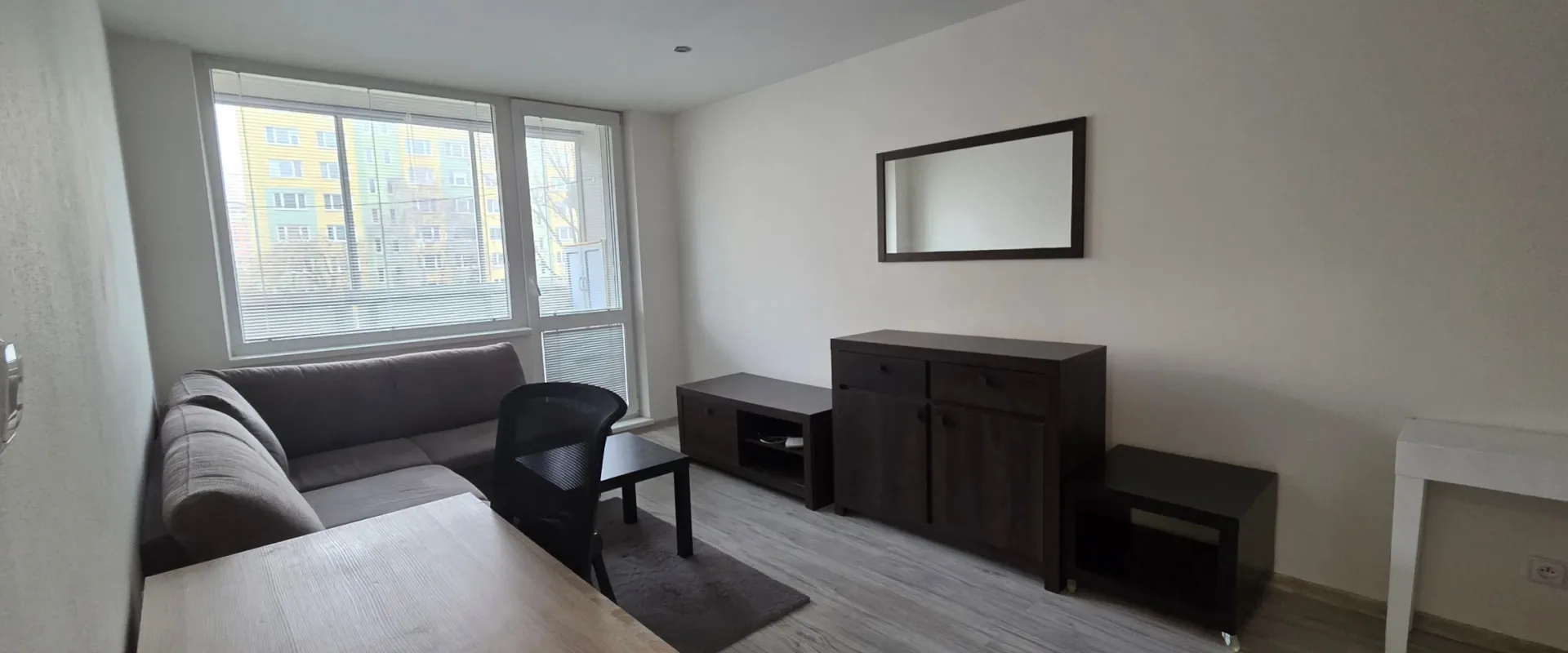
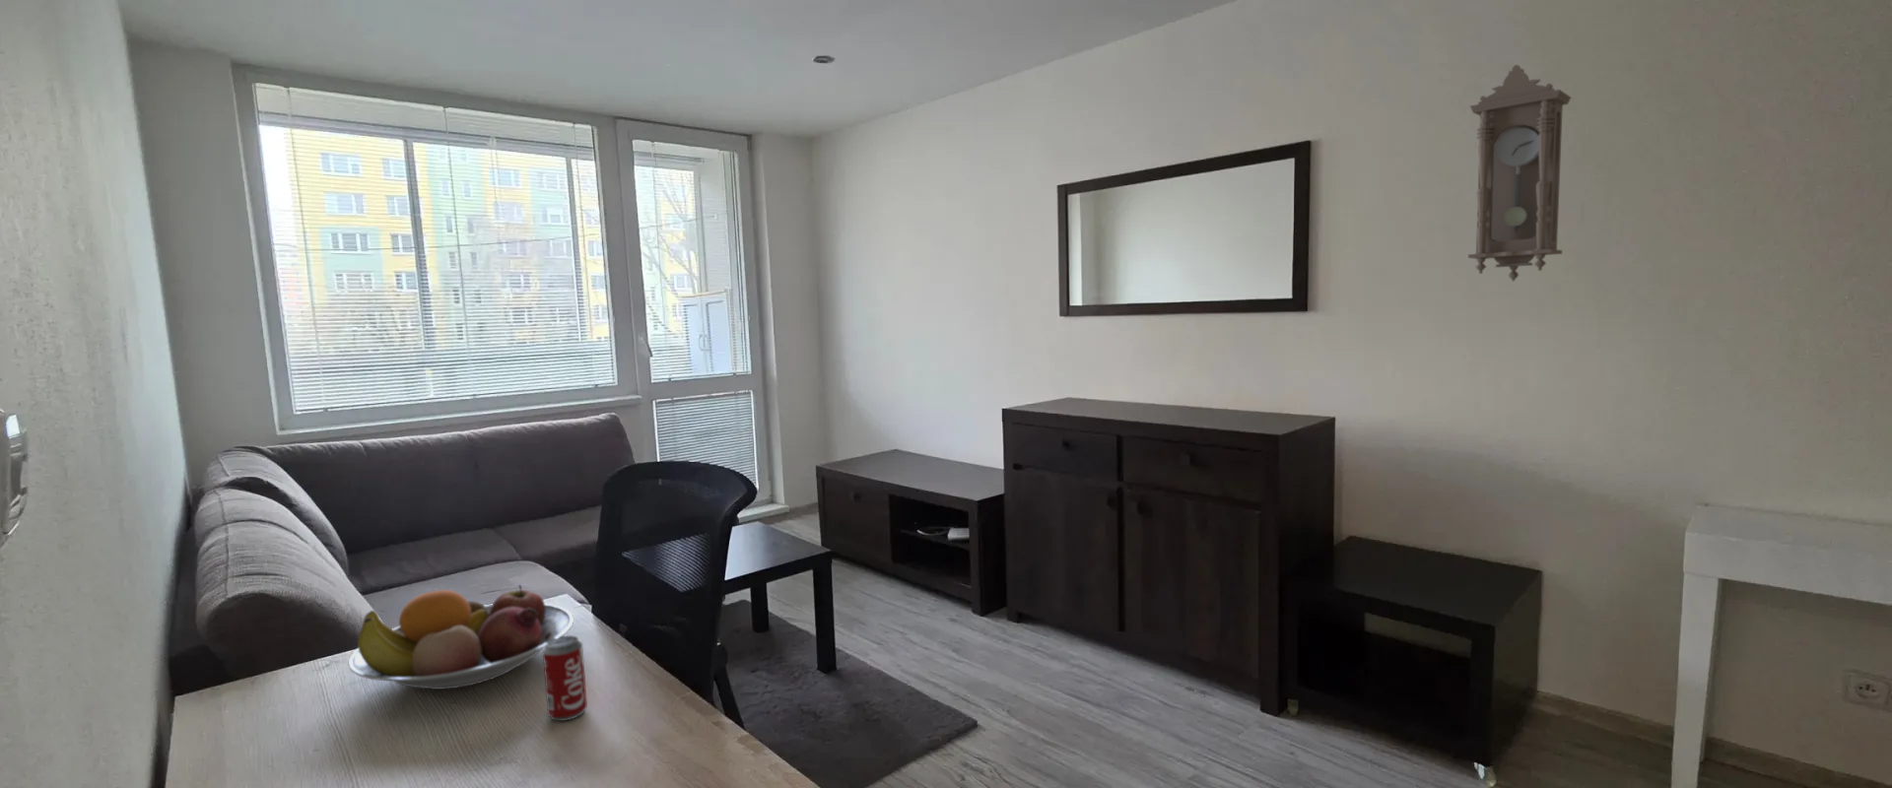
+ fruit bowl (466, 629)
+ pendulum clock (1517, 175)
+ beverage can (565, 677)
